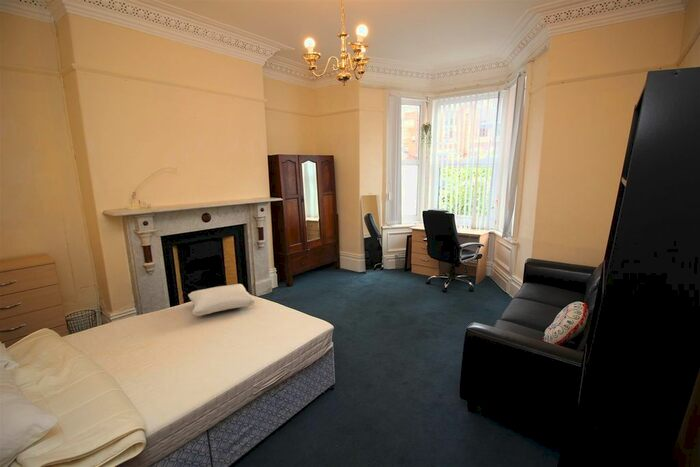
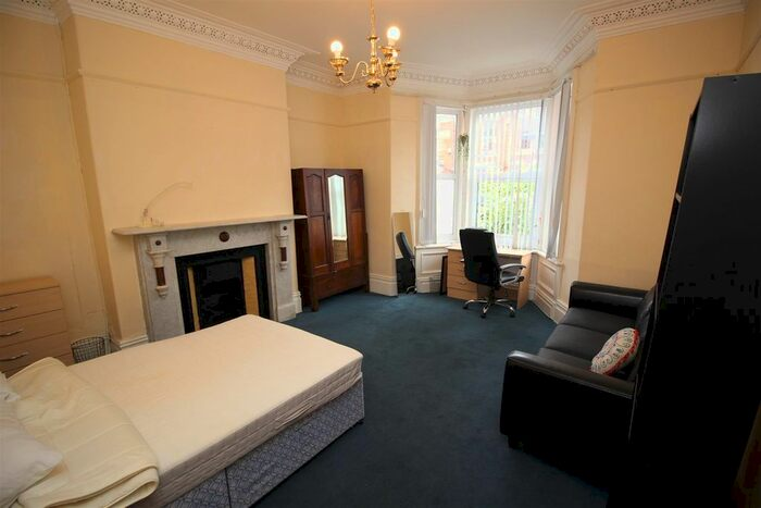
- pillow (220, 298)
